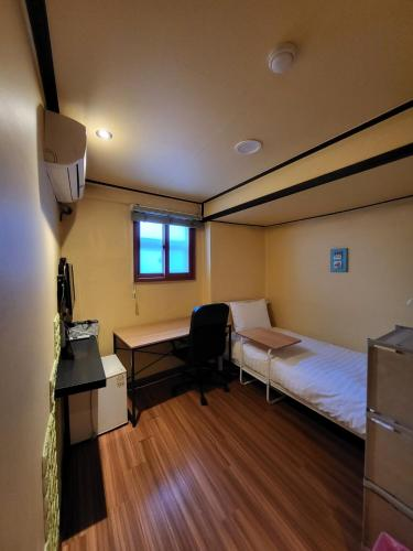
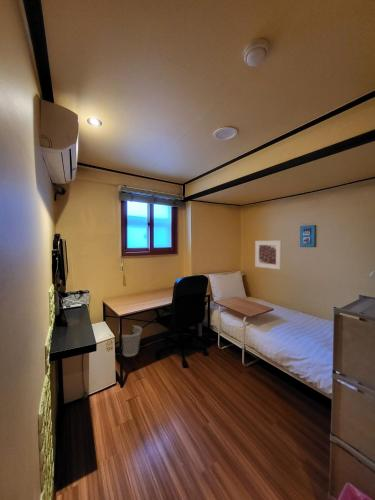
+ wastebasket (130, 341)
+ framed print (267, 254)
